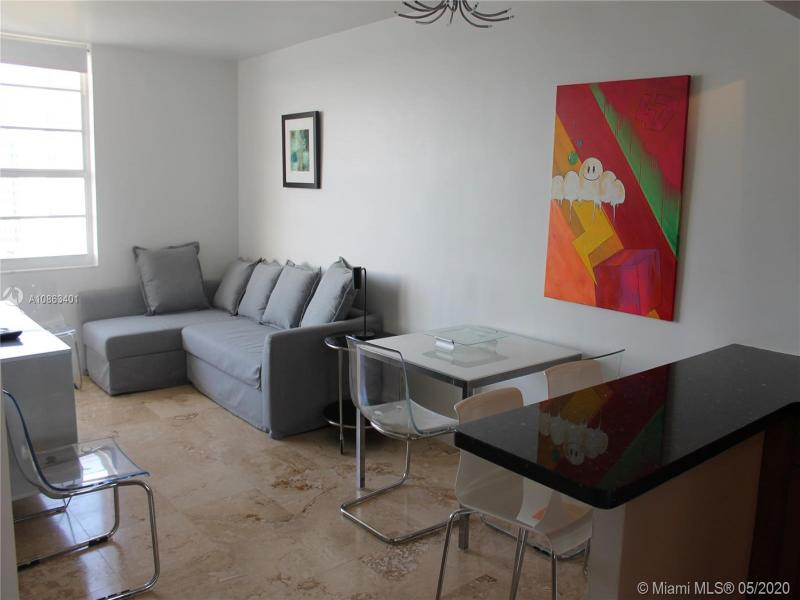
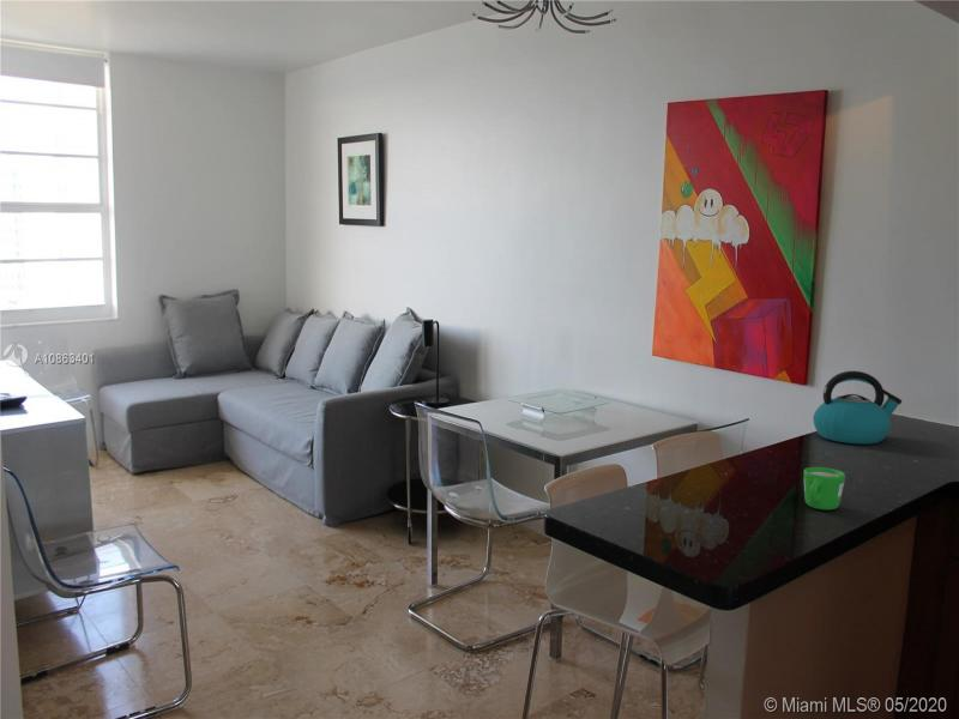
+ kettle (857, 405)
+ mug (820, 490)
